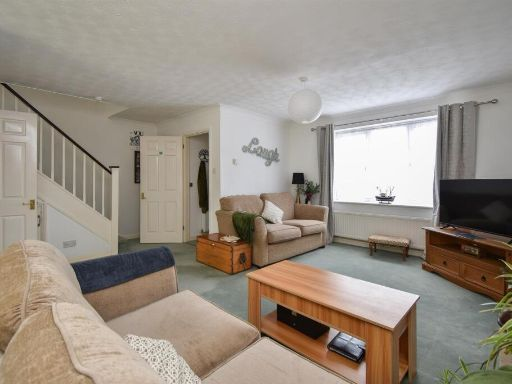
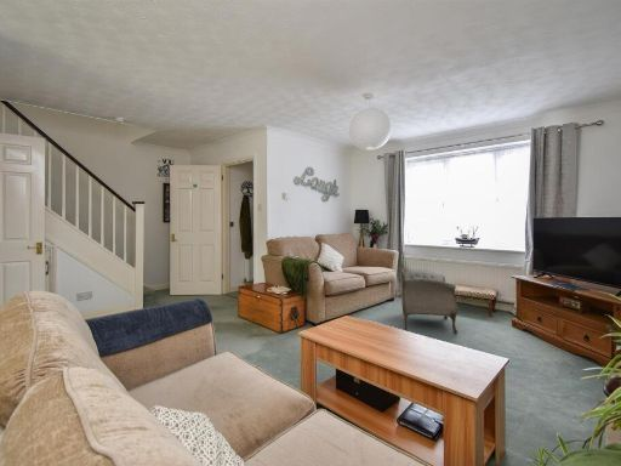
+ armchair (426, 289)
